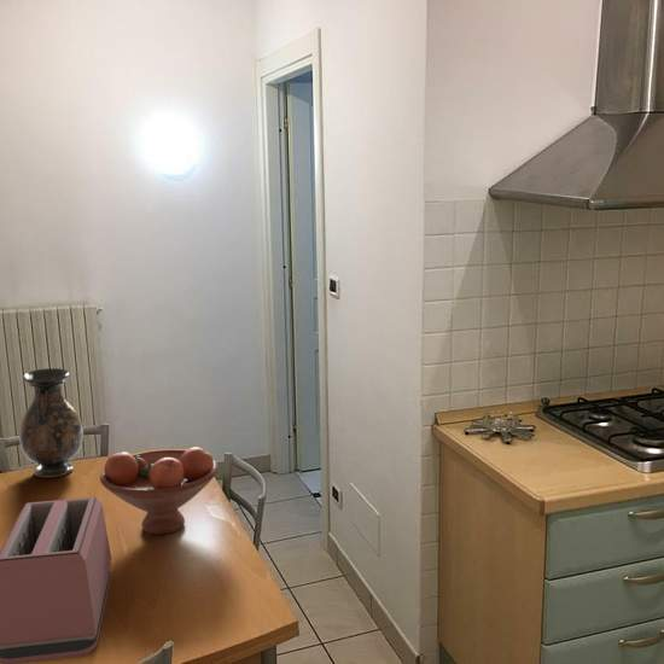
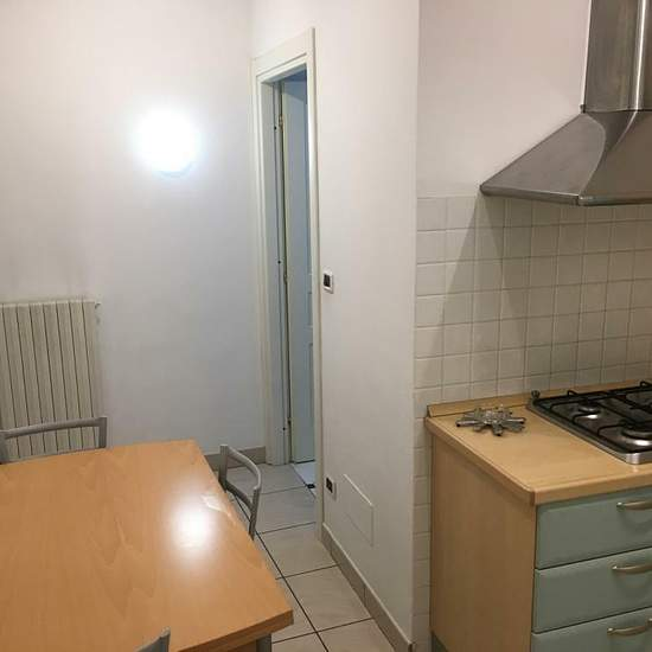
- vase (49, 423)
- toaster (56, 569)
- fruit bowl (161, 487)
